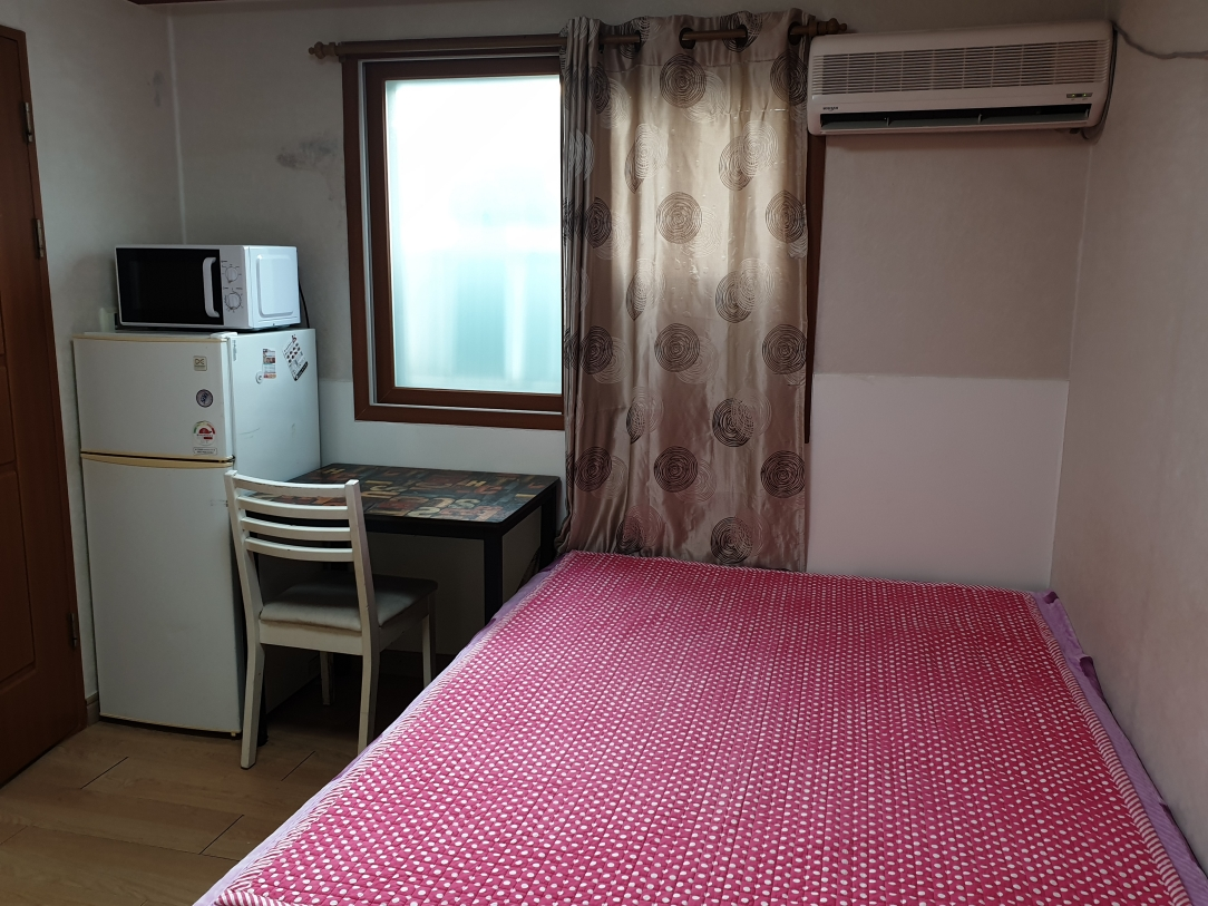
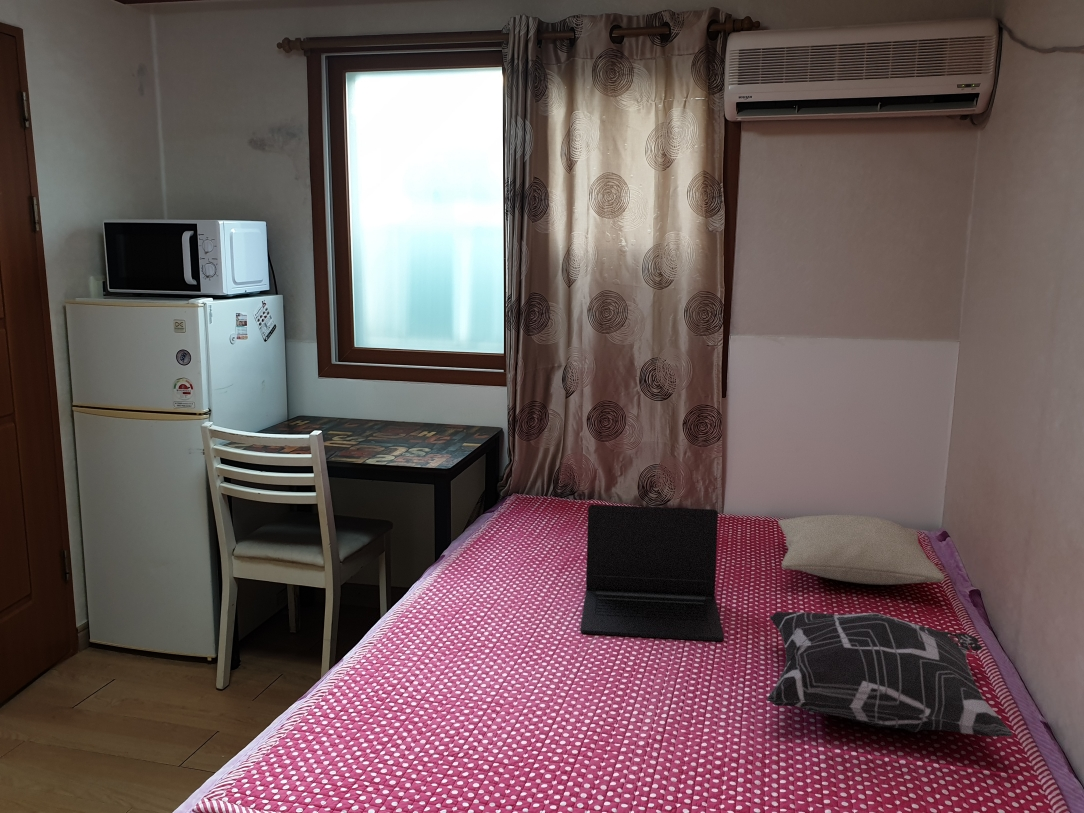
+ decorative pillow (880, 665)
+ laptop (651, 569)
+ pillow (853, 548)
